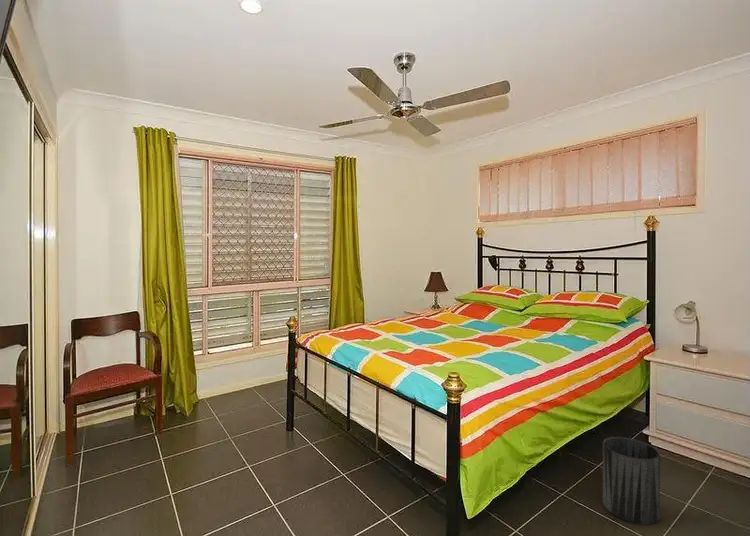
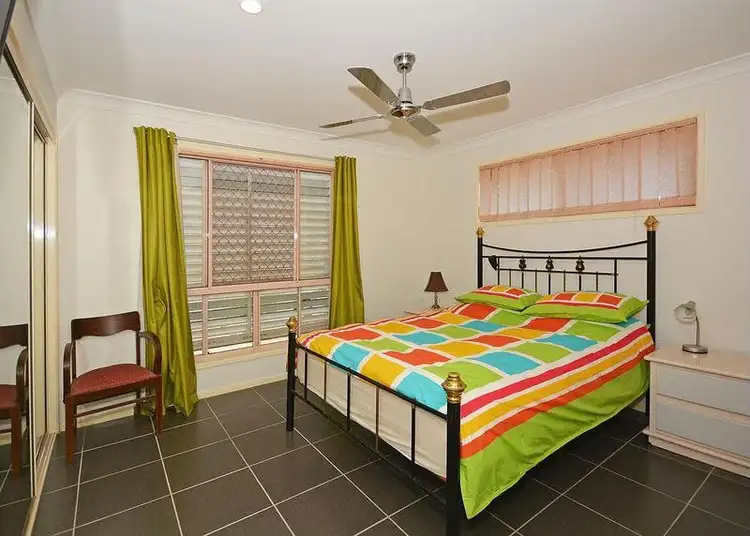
- trash can (630, 478)
